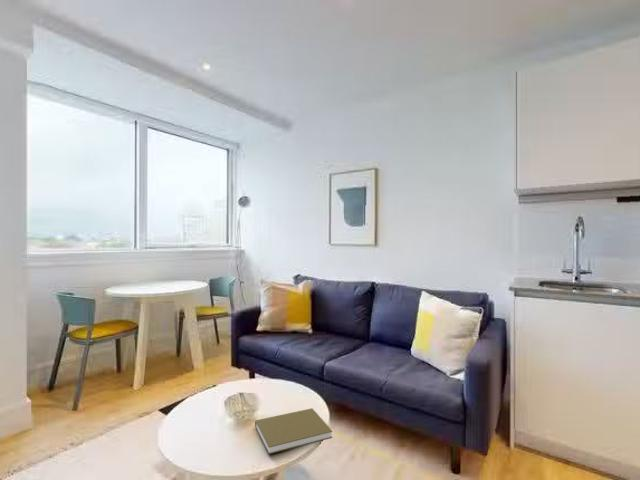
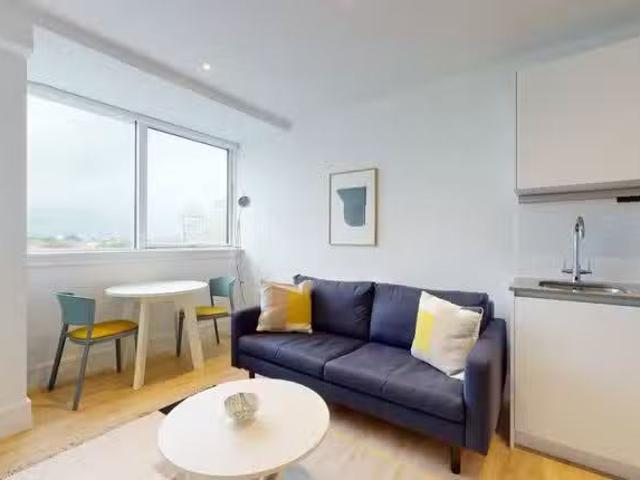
- book (292, 428)
